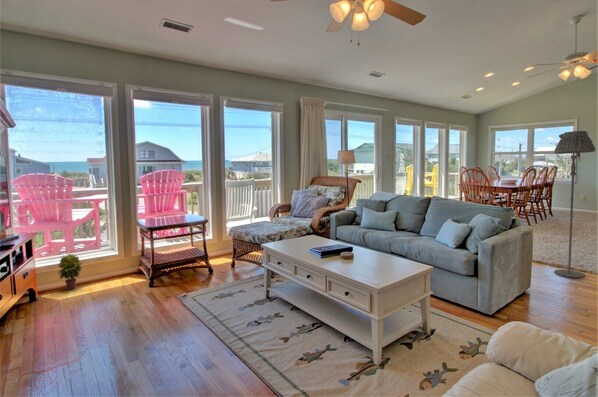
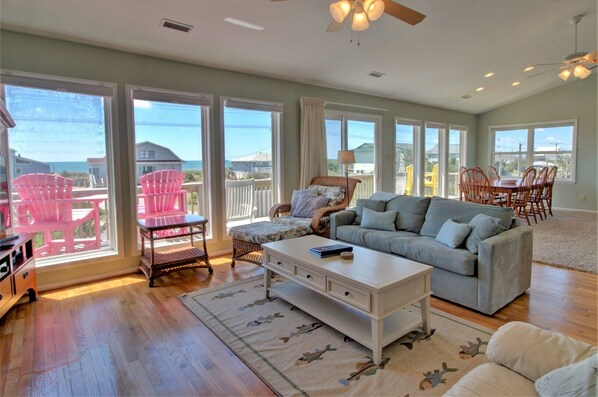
- floor lamp (572, 204)
- potted plant (70, 271)
